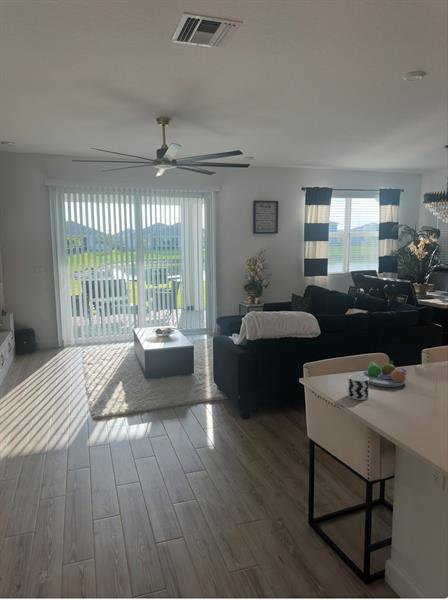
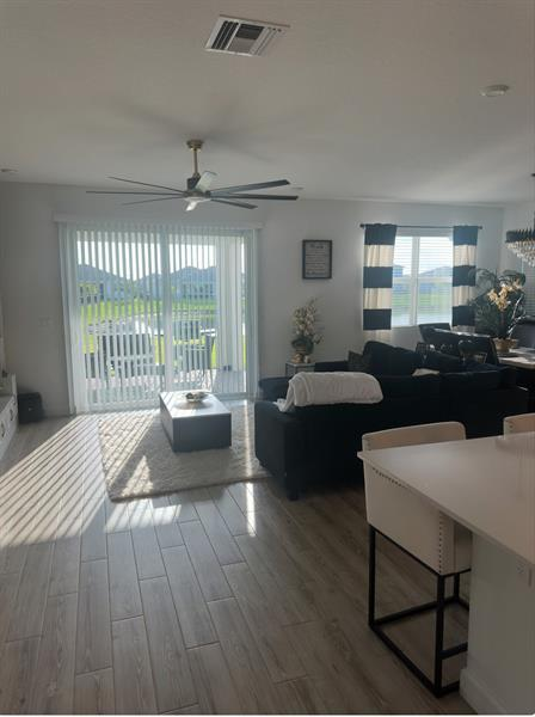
- cup (358, 386)
- fruit bowl (383, 371)
